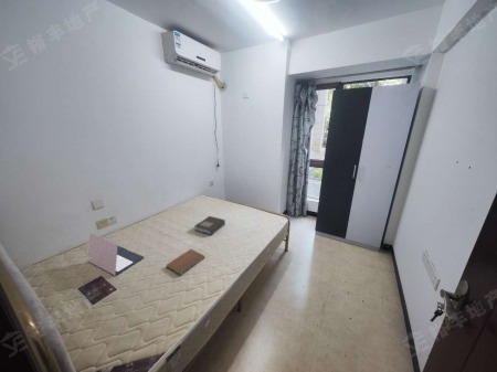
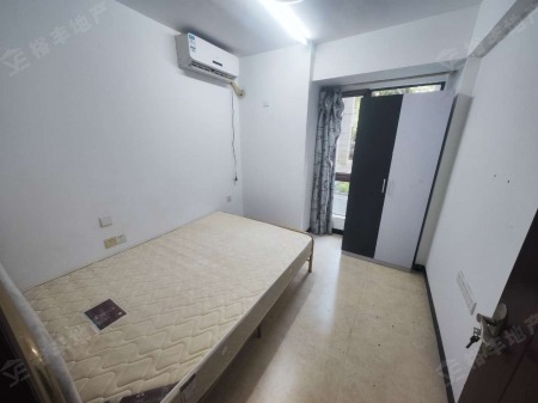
- laptop (114, 247)
- book (210, 224)
- notebook (186, 261)
